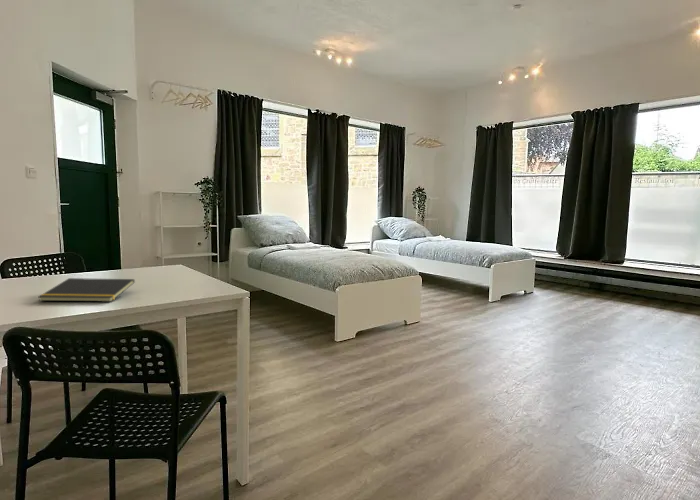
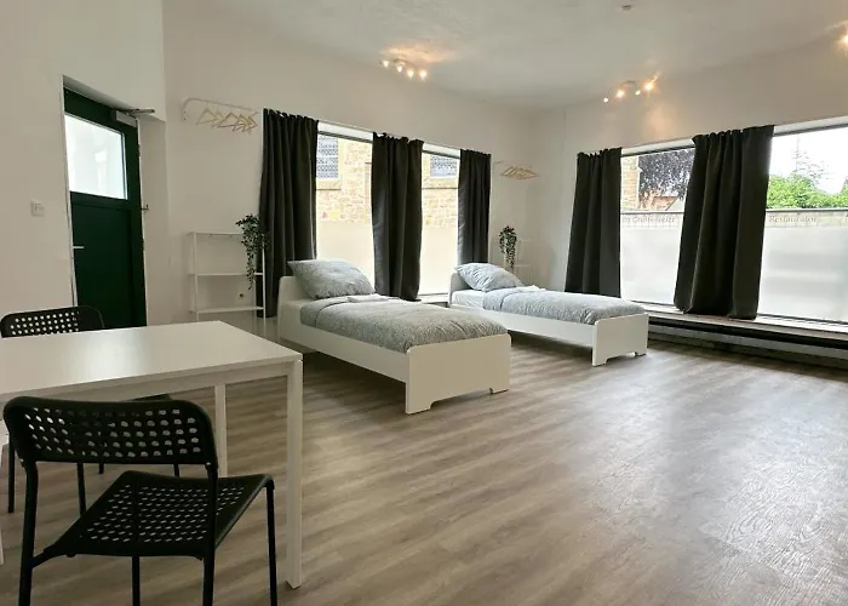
- notepad (89, 289)
